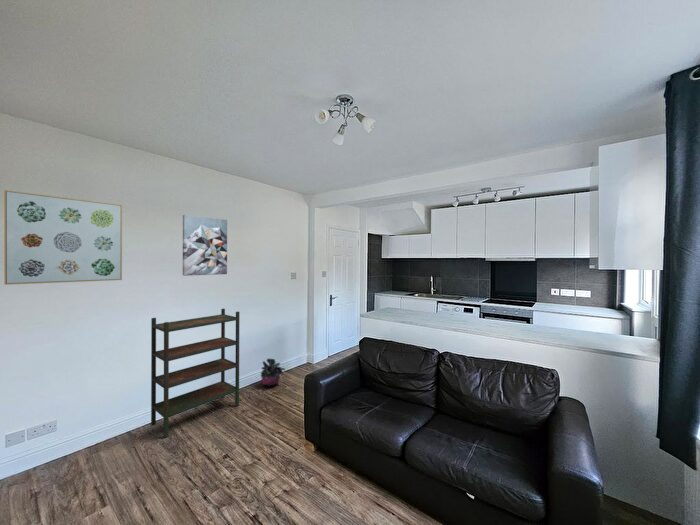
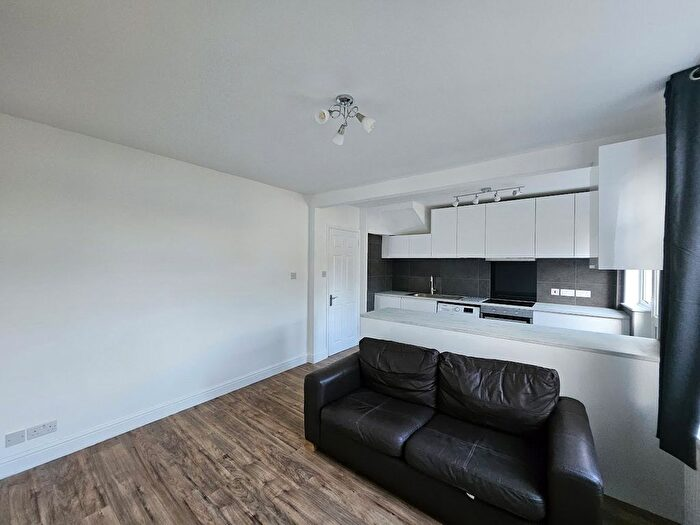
- potted plant (271, 370)
- wall art (206, 246)
- wall art (69, 240)
- bookshelf (198, 365)
